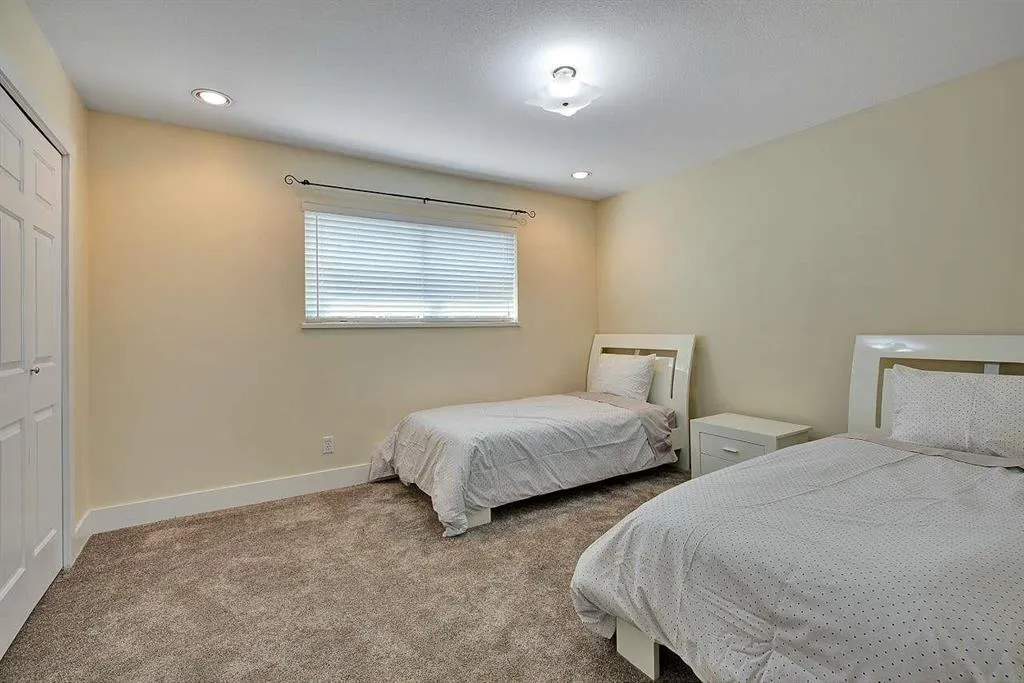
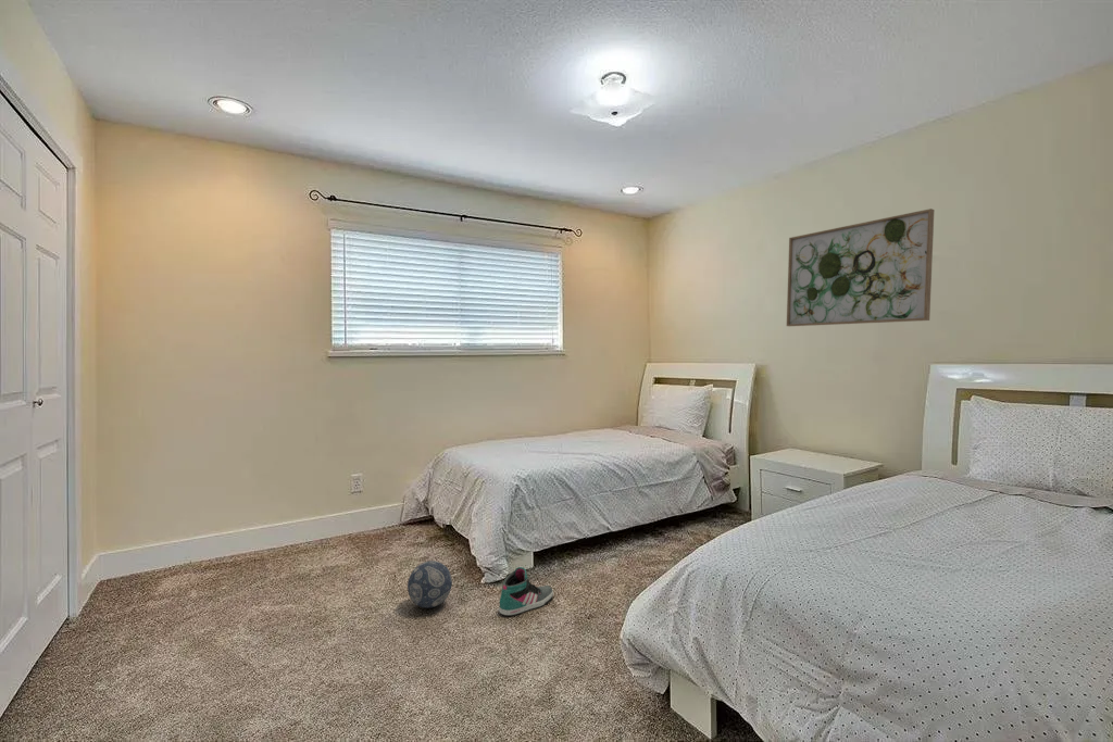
+ sneaker (526, 586)
+ decorative ball (429, 583)
+ wall art (850, 274)
